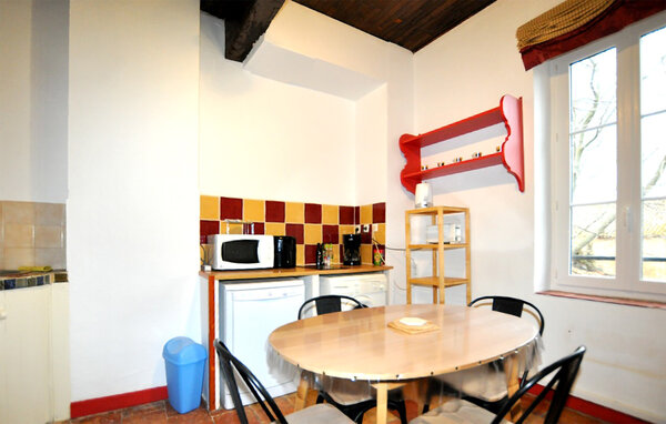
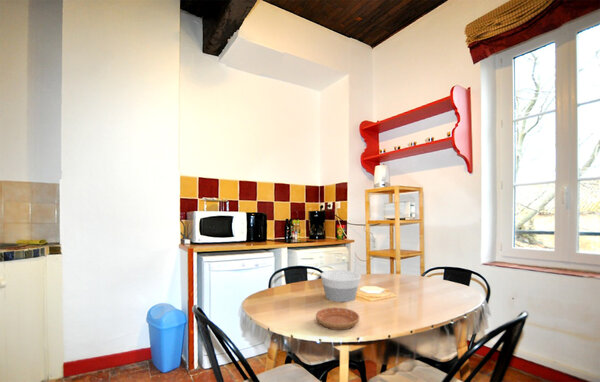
+ bowl (340, 286)
+ saucer (337, 319)
